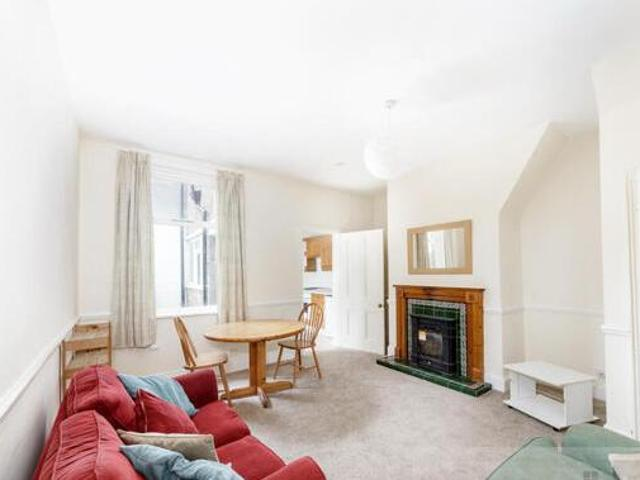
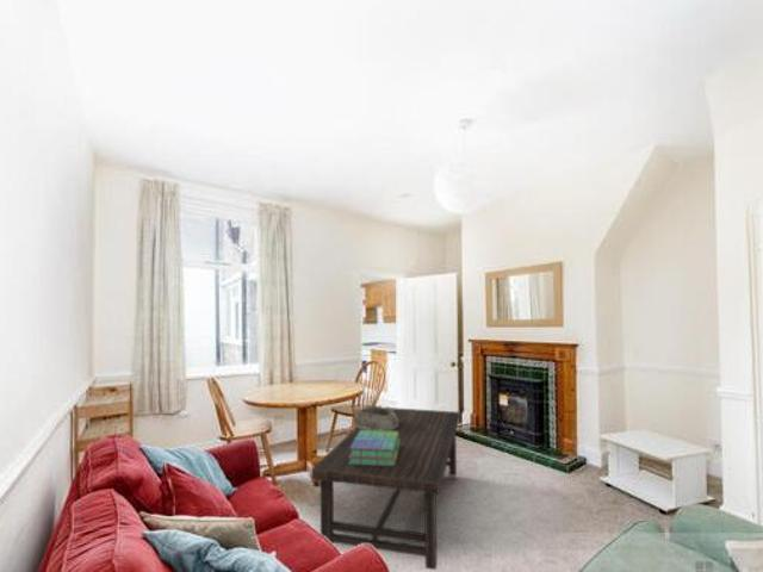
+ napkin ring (376, 416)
+ coffee table (401, 471)
+ stack of books (376, 446)
